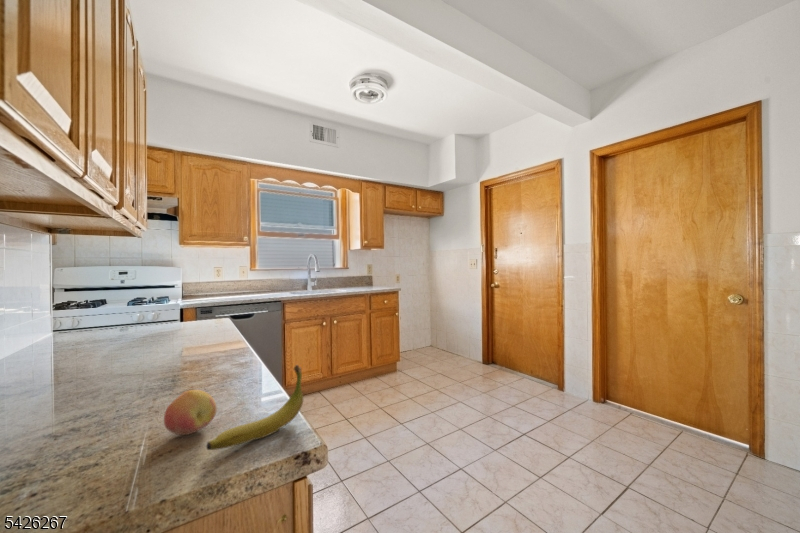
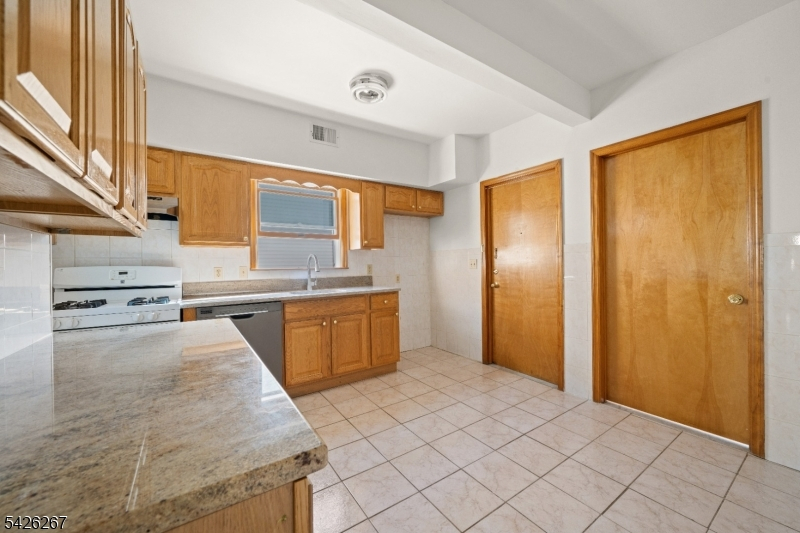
- banana (263, 418)
- fruit (190, 411)
